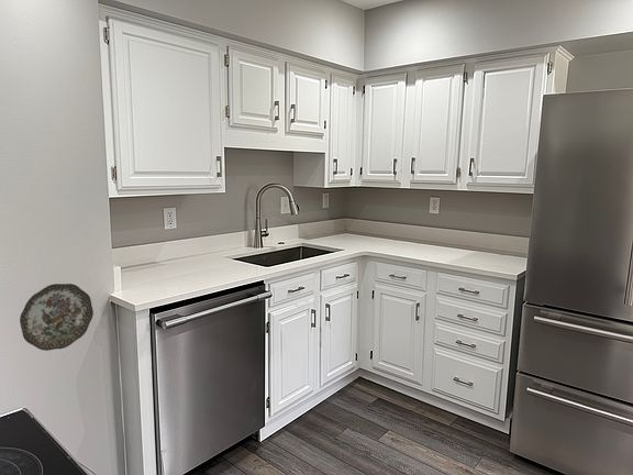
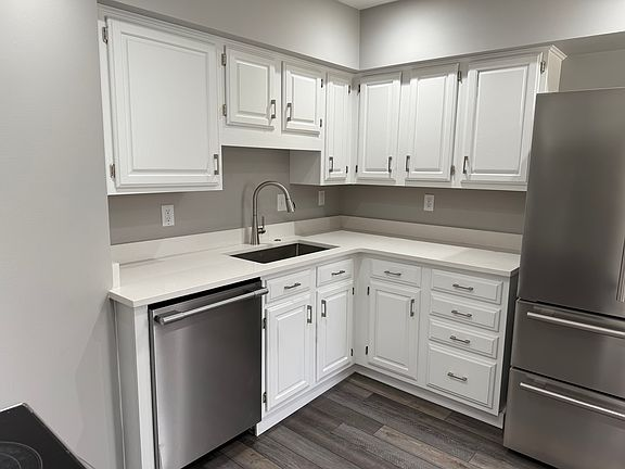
- decorative plate (57, 316)
